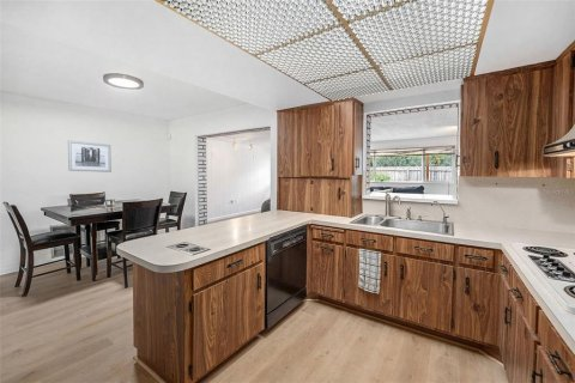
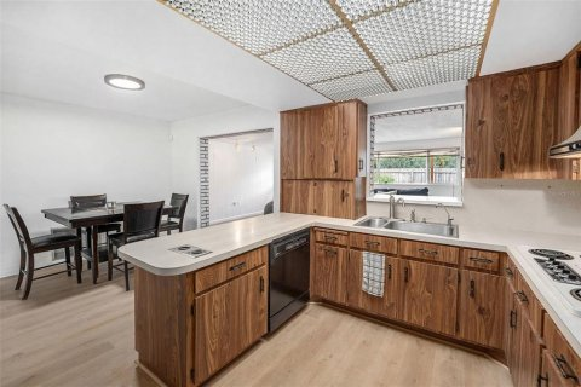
- wall art (90, 157)
